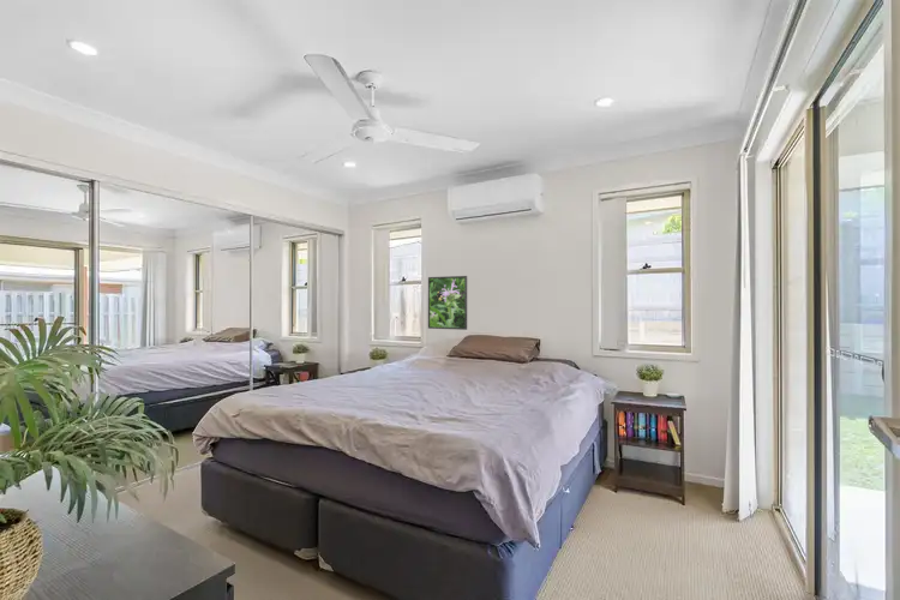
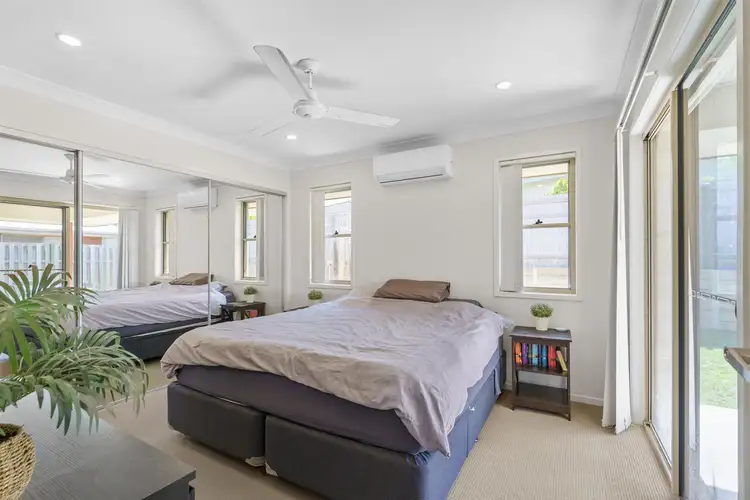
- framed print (446, 302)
